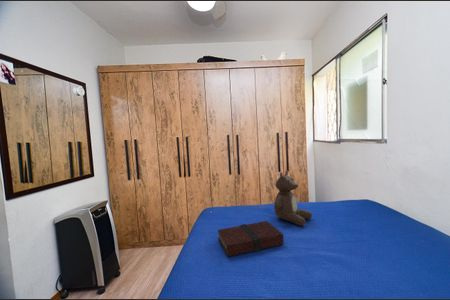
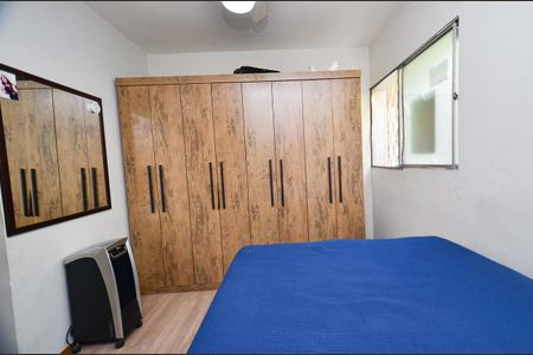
- book (249, 236)
- teddy bear (291, 195)
